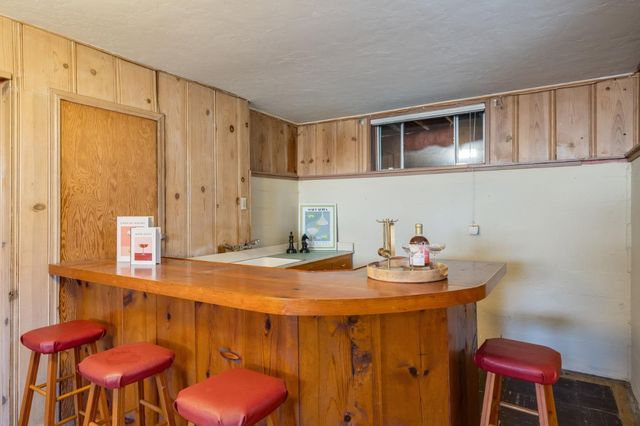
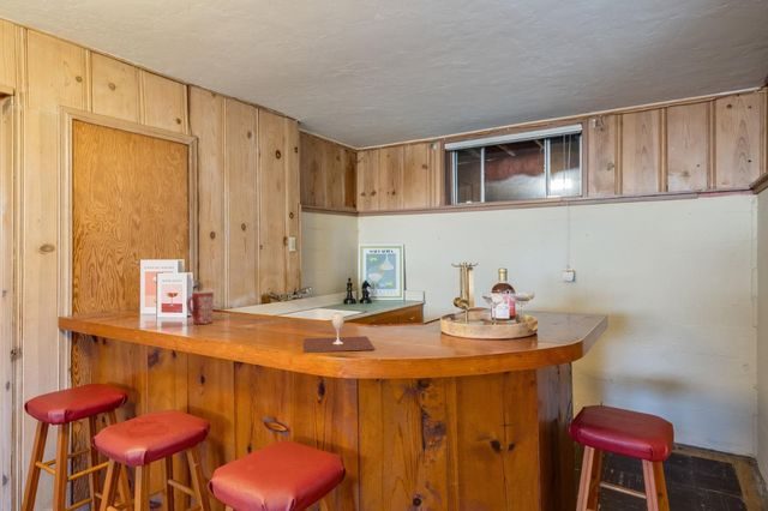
+ mug (199, 307)
+ wine glass (337, 329)
